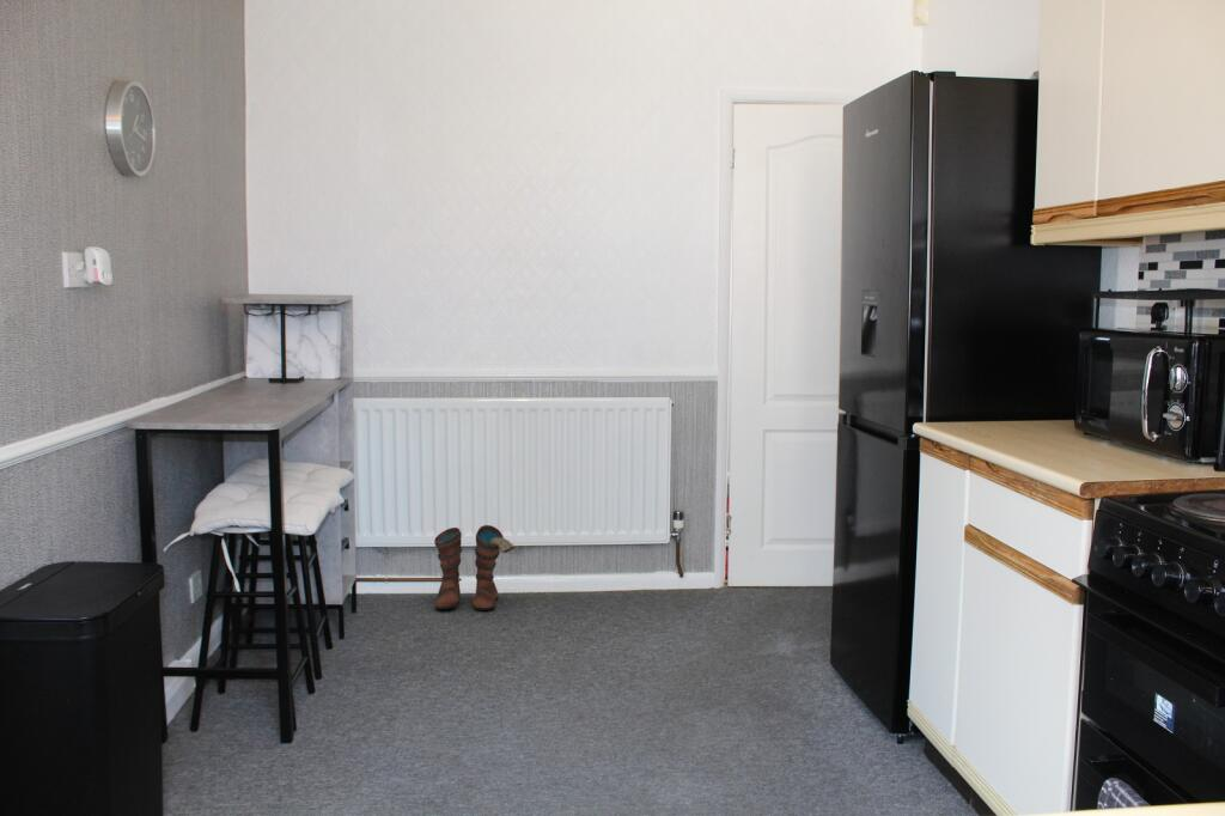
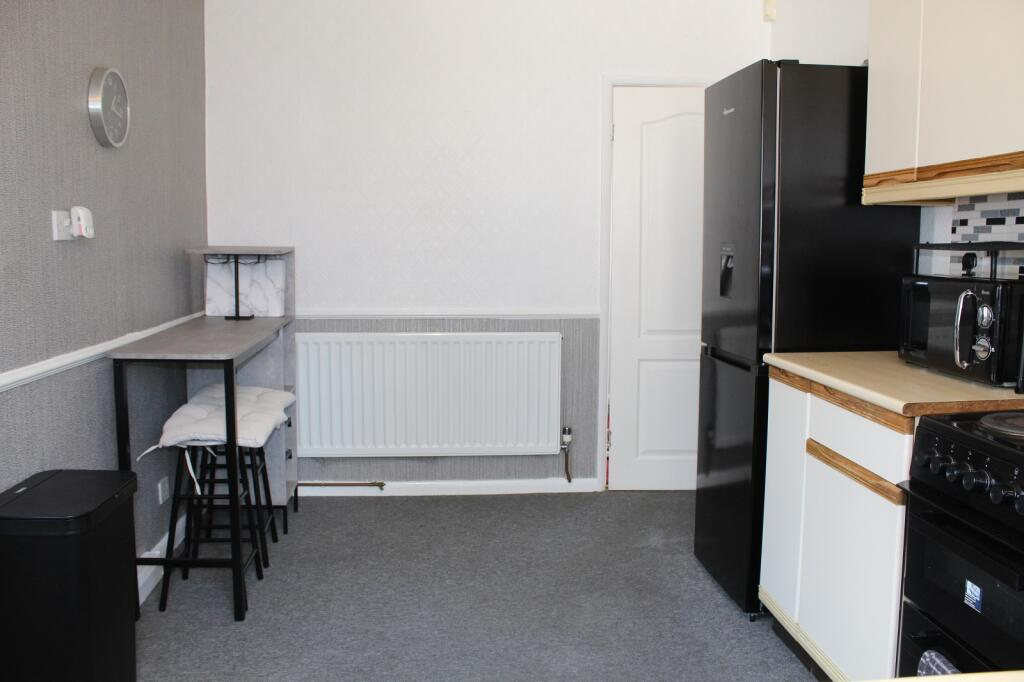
- boots (476, 565)
